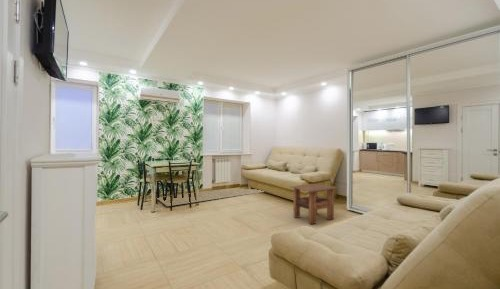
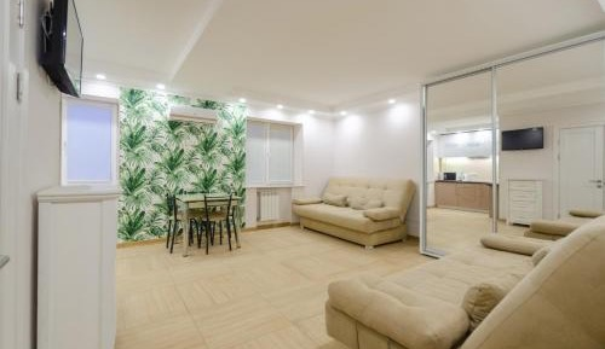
- side table (313, 202)
- rug (219, 193)
